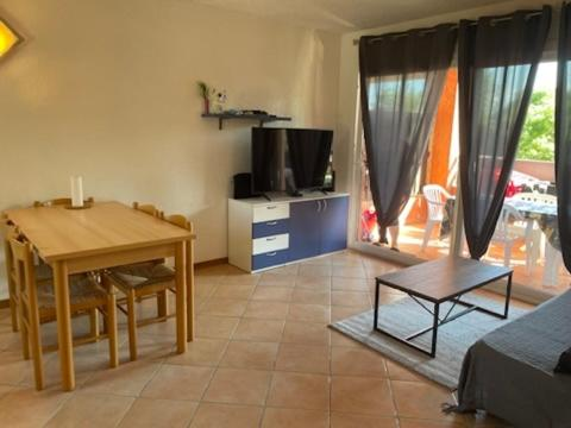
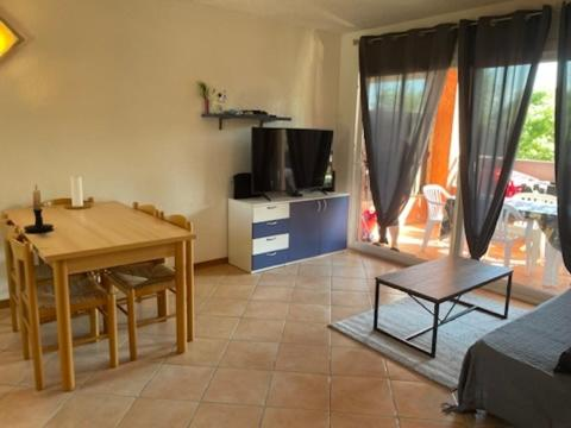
+ candle holder (38, 206)
